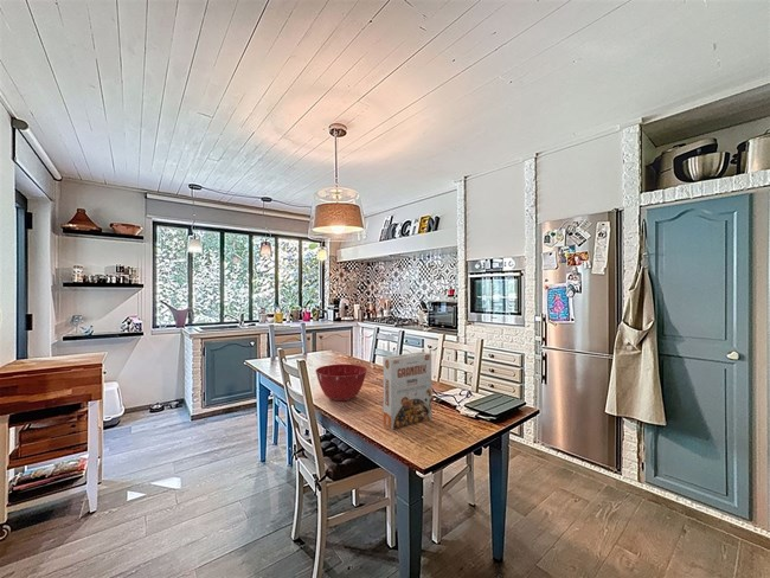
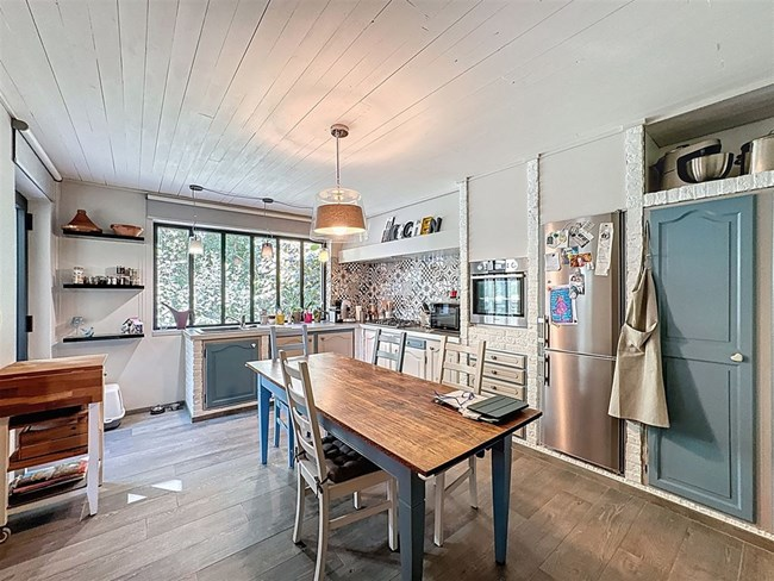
- cereal box (408, 388)
- mixing bowl (341, 383)
